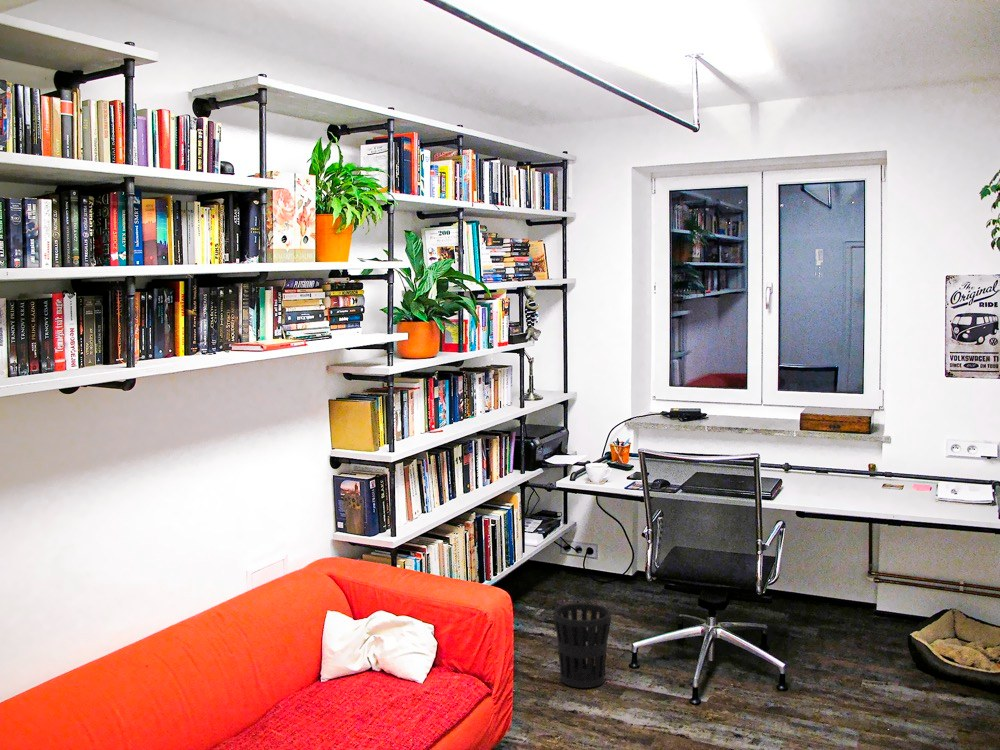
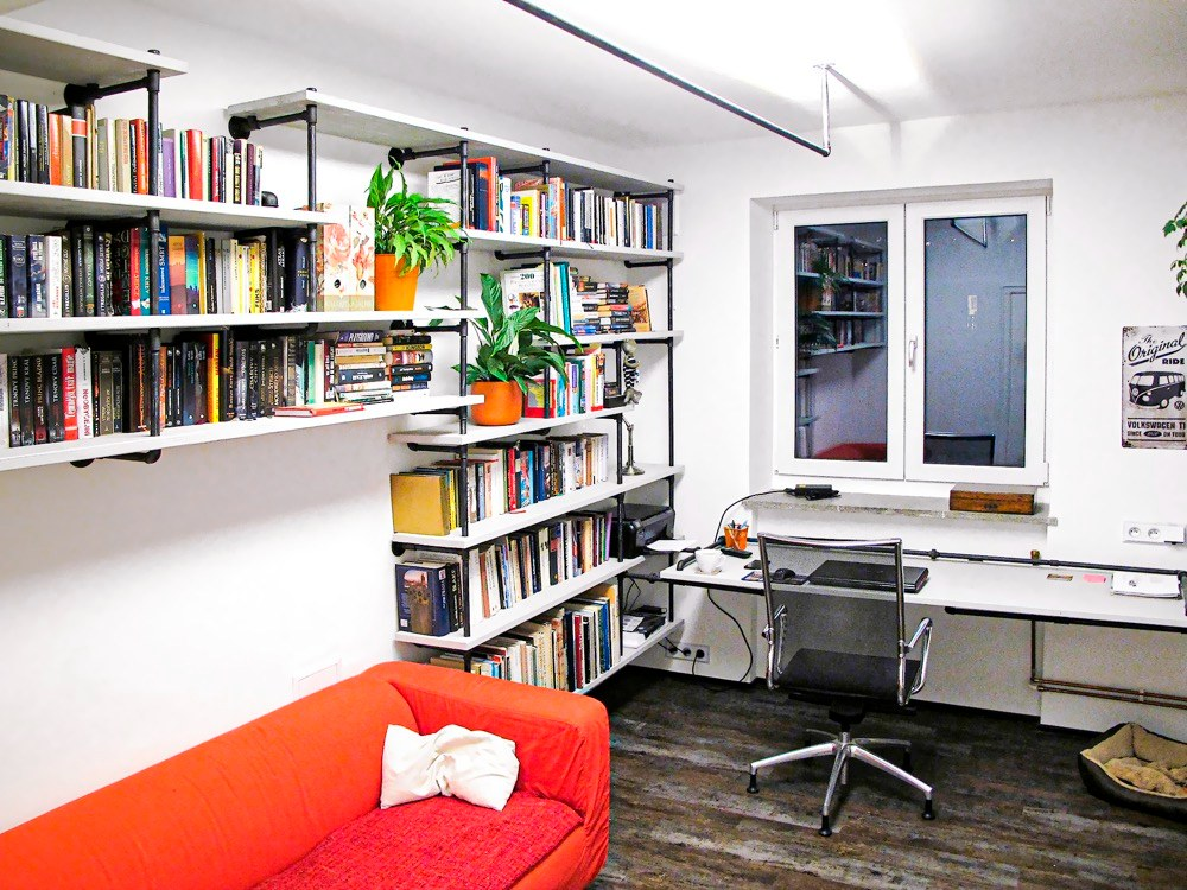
- wastebasket (582, 645)
